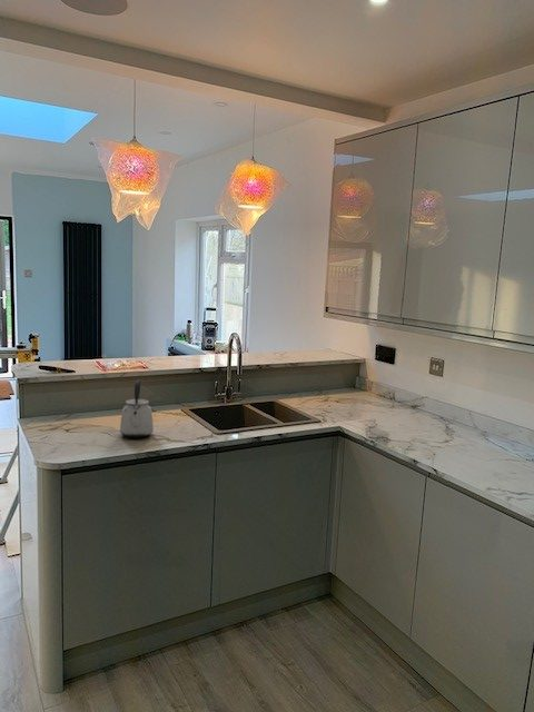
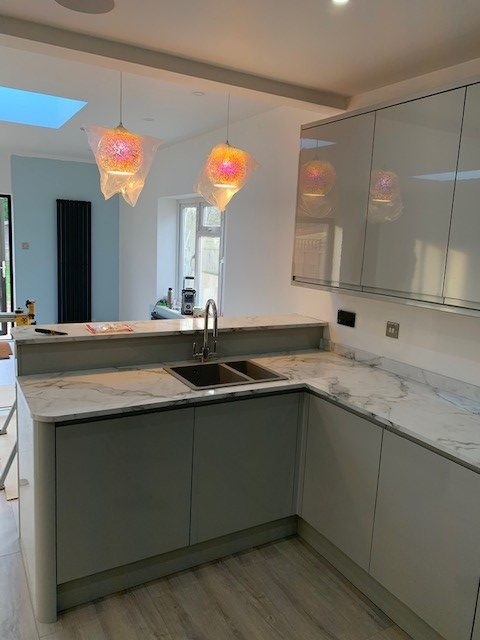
- kettle (136, 409)
